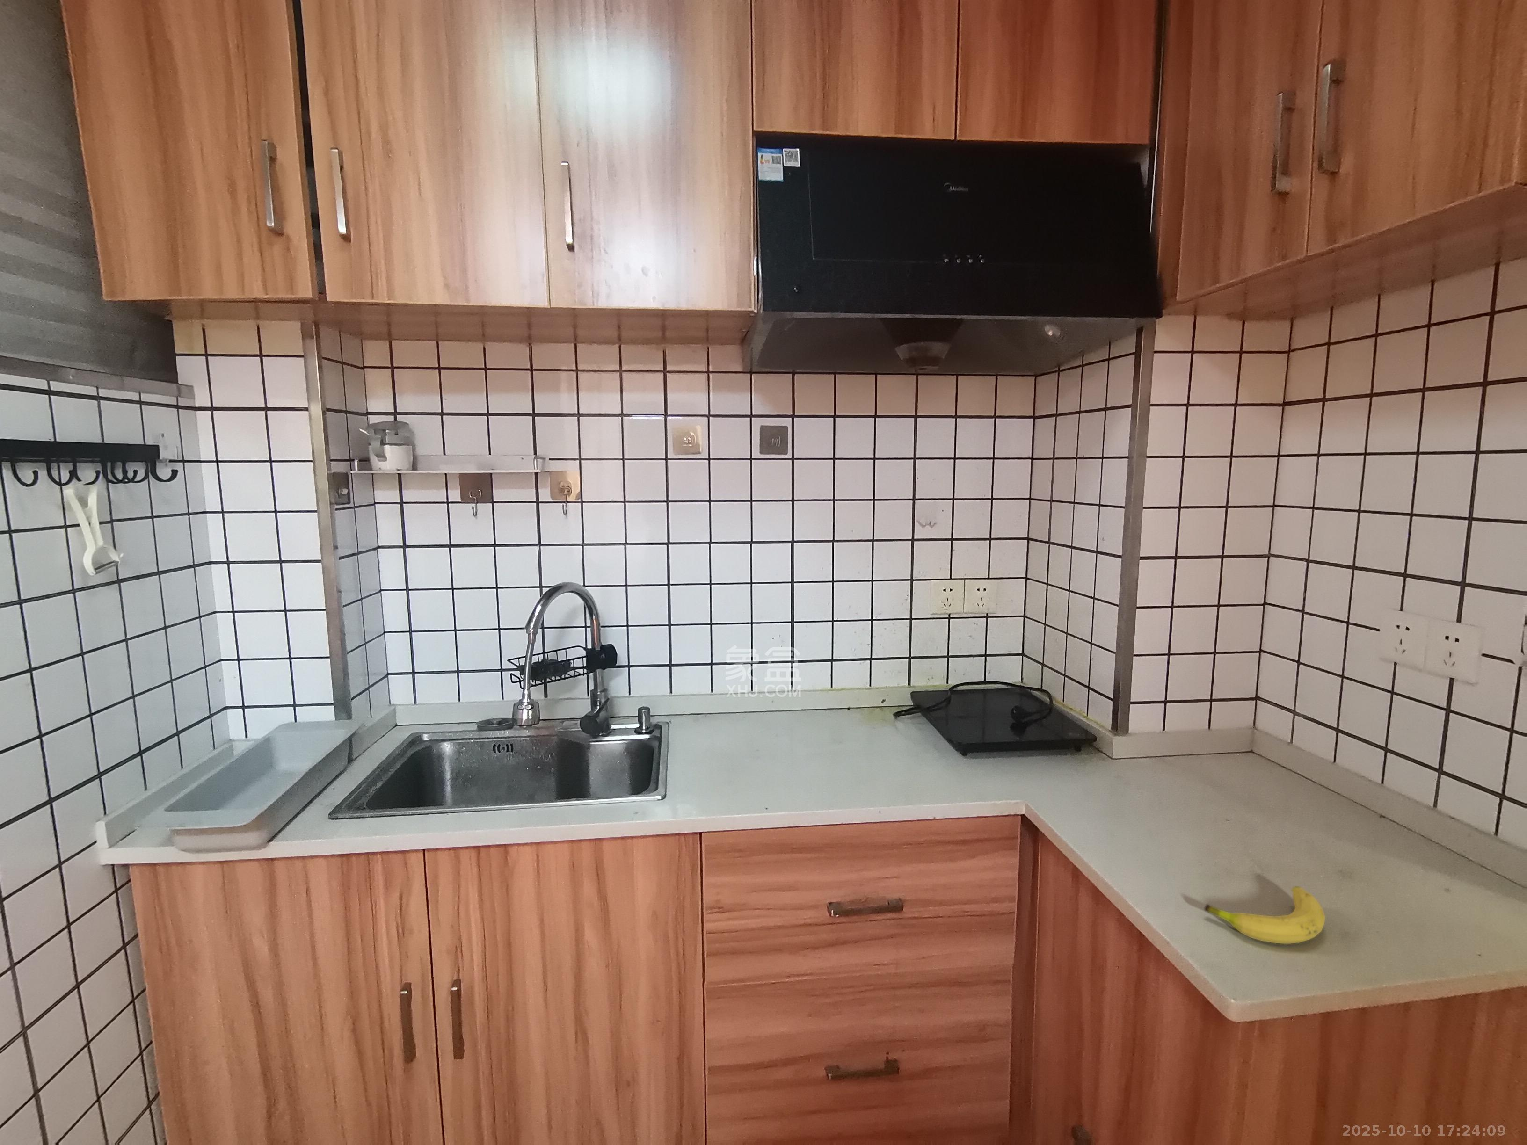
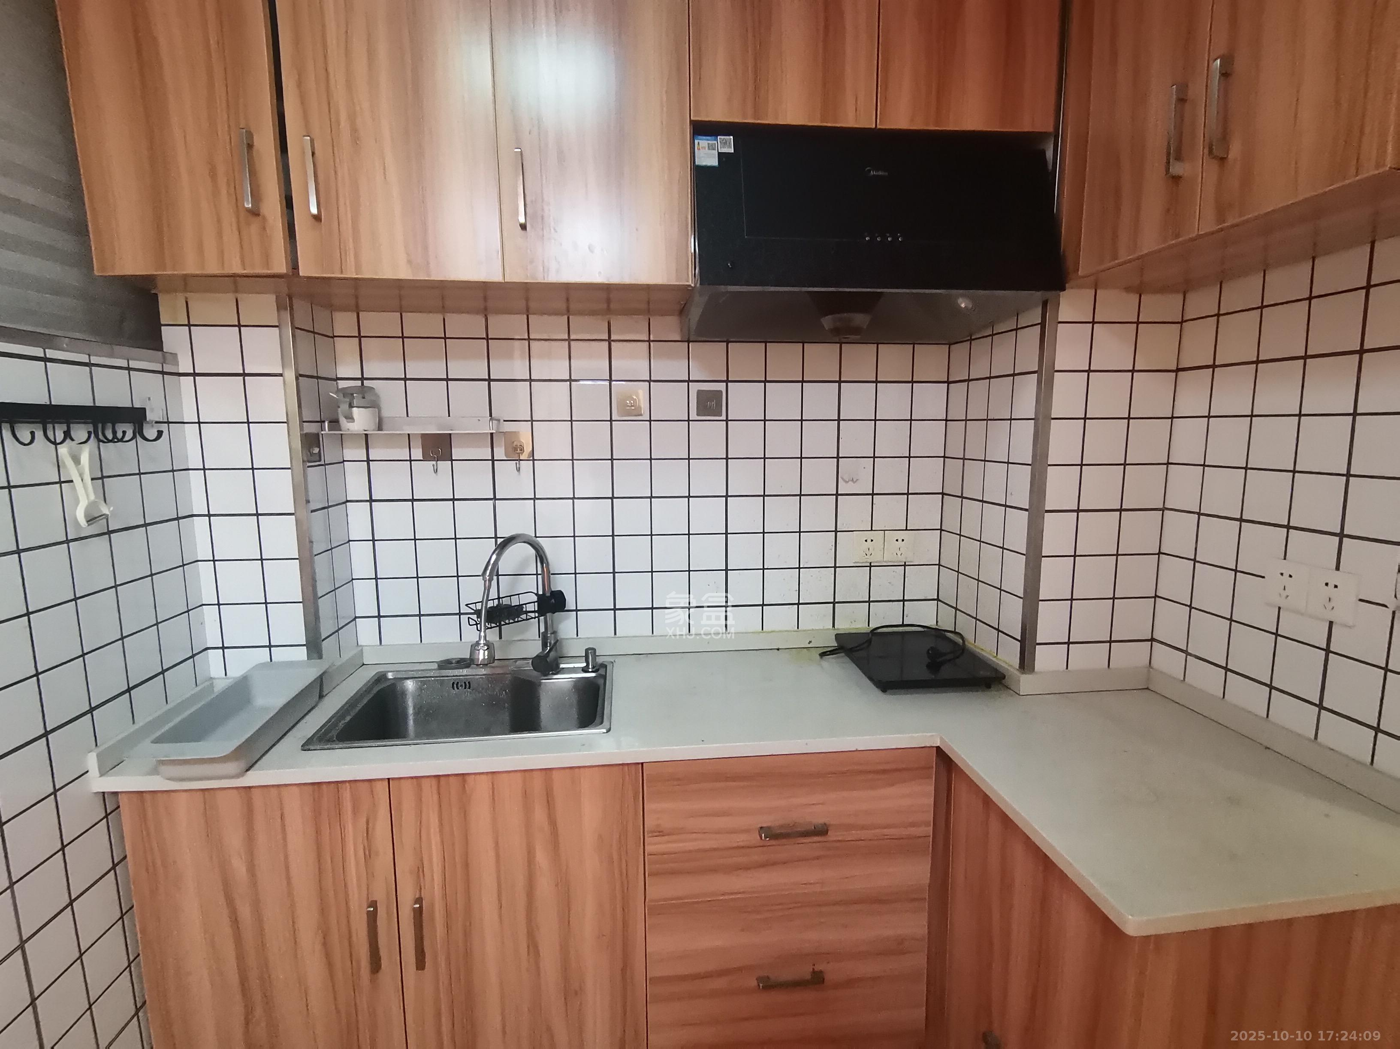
- fruit (1264, 915)
